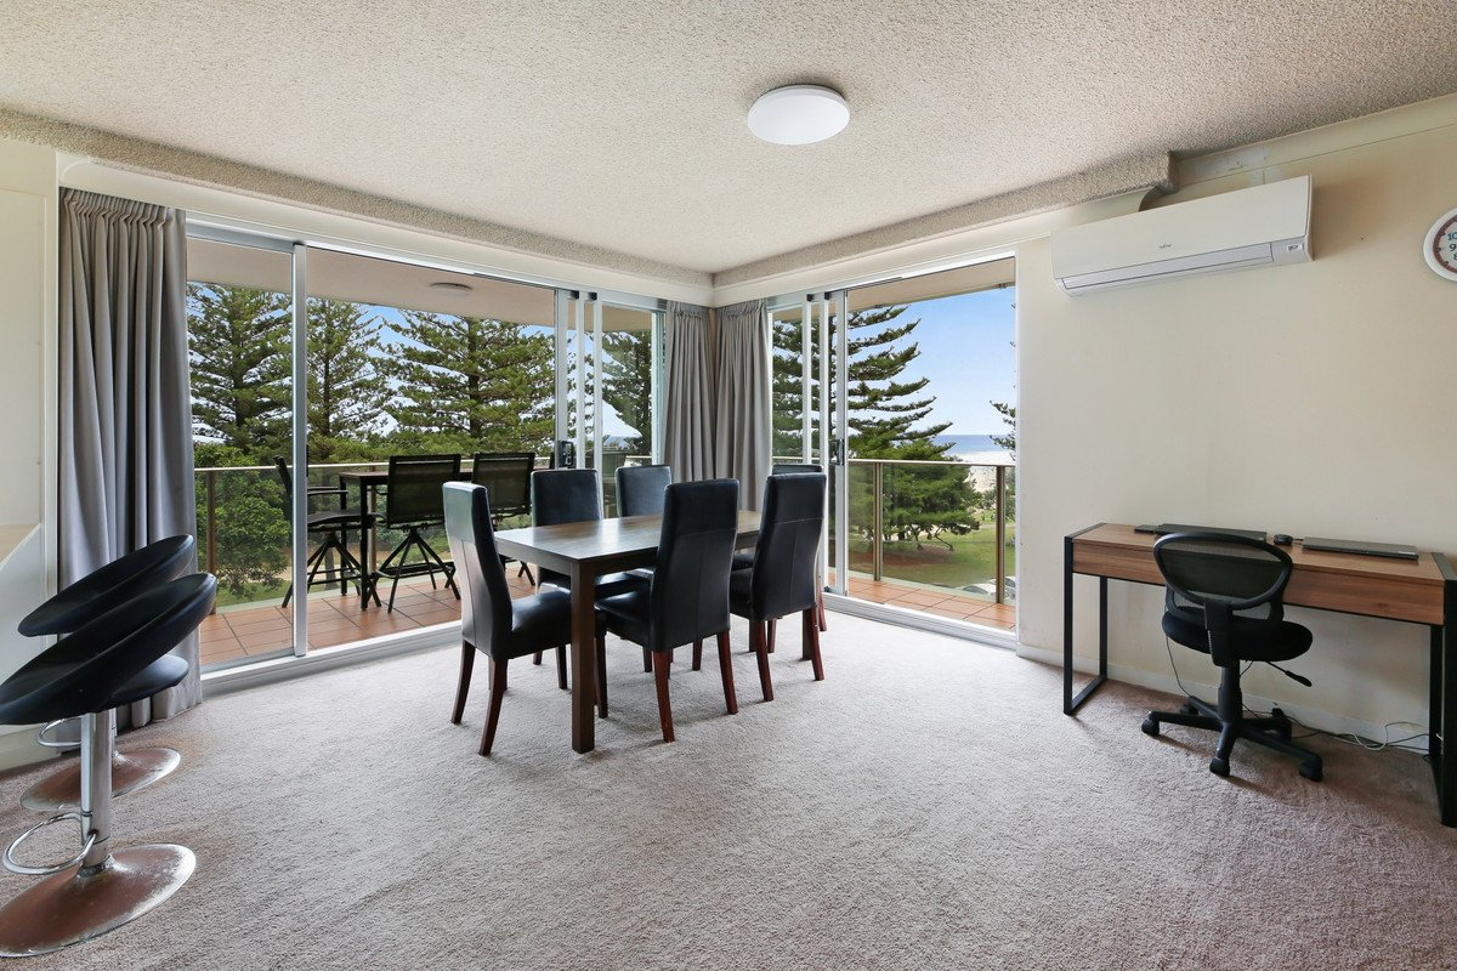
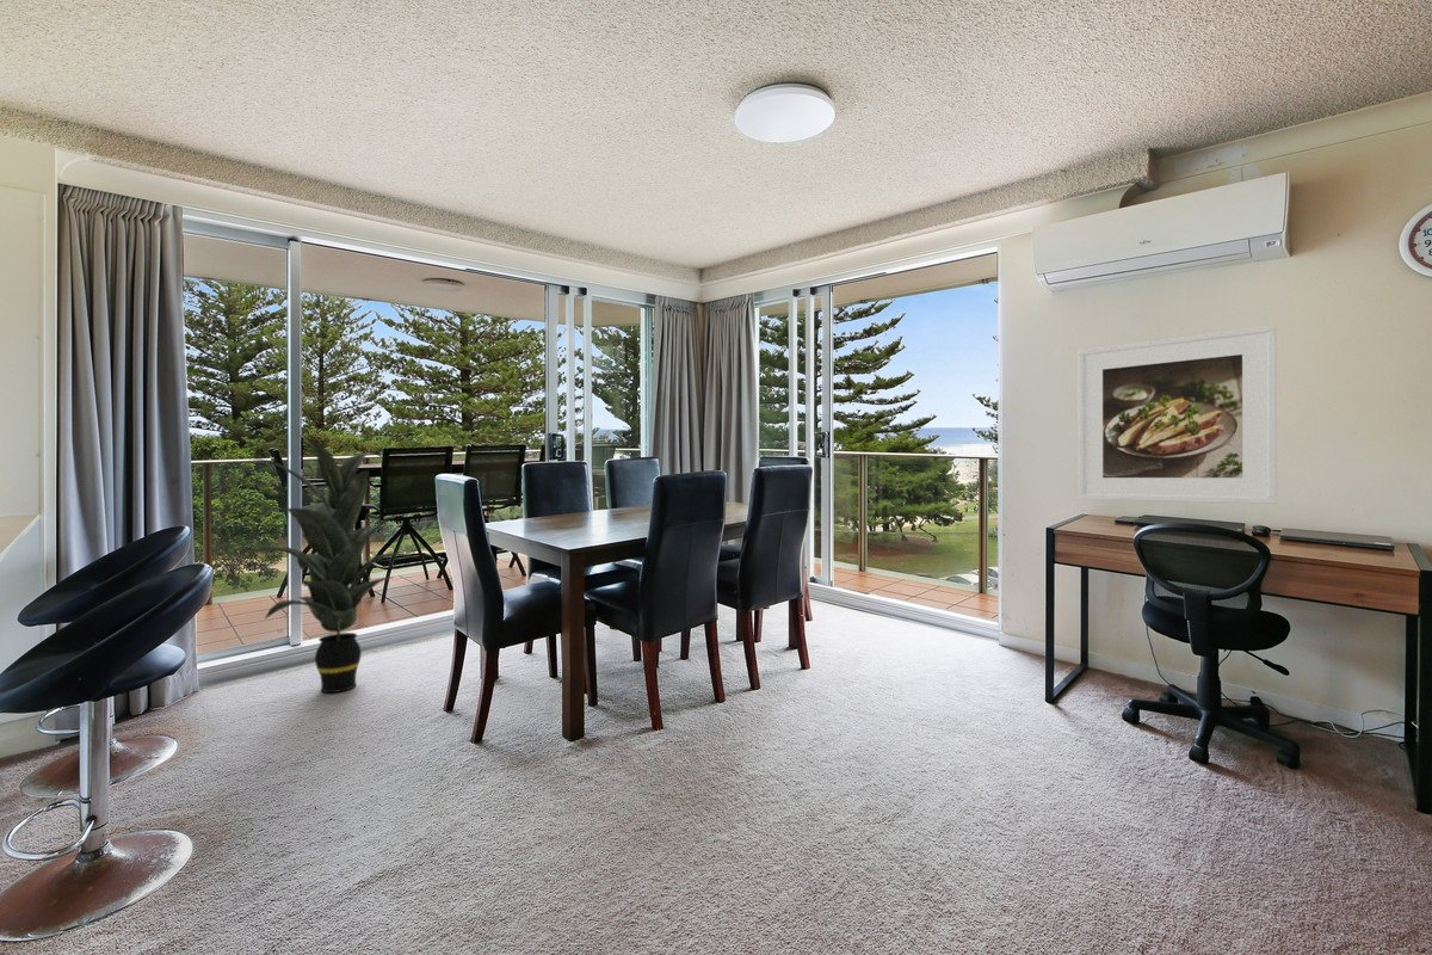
+ indoor plant (325, 562)
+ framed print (1168, 420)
